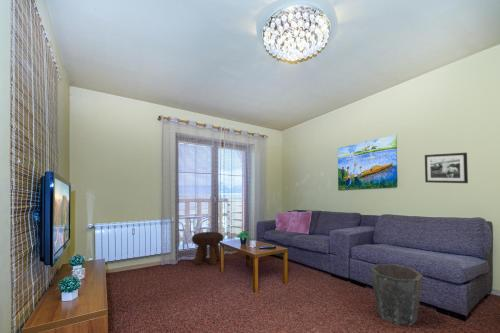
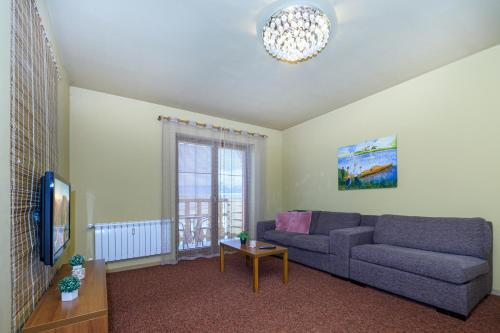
- picture frame (445, 168)
- footstool (206, 248)
- waste bin (395, 293)
